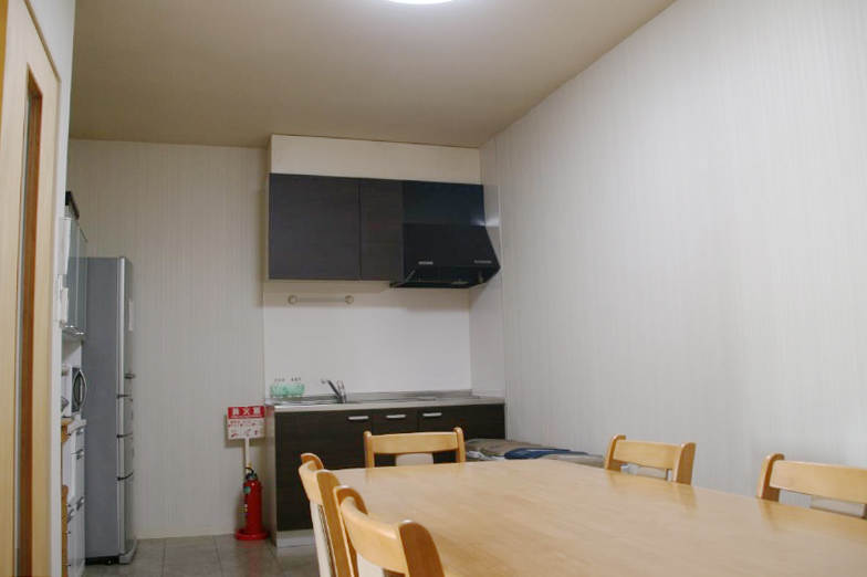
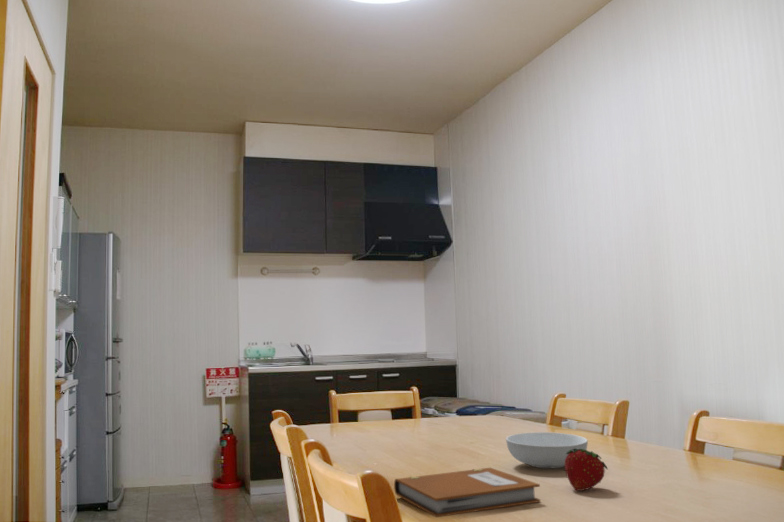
+ notebook (467, 489)
+ fruit (583, 467)
+ serving bowl (546, 451)
